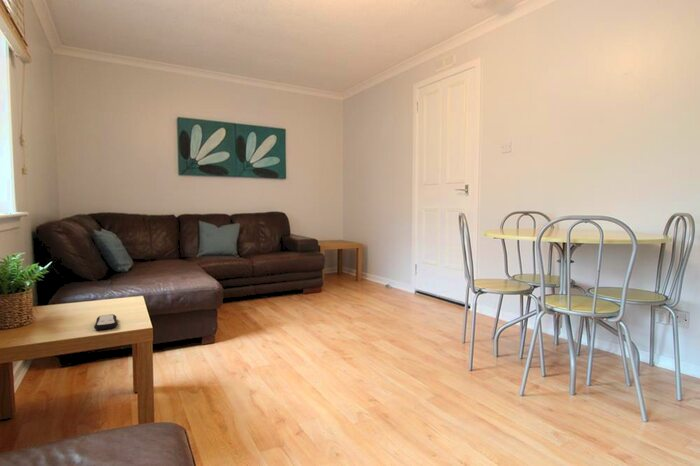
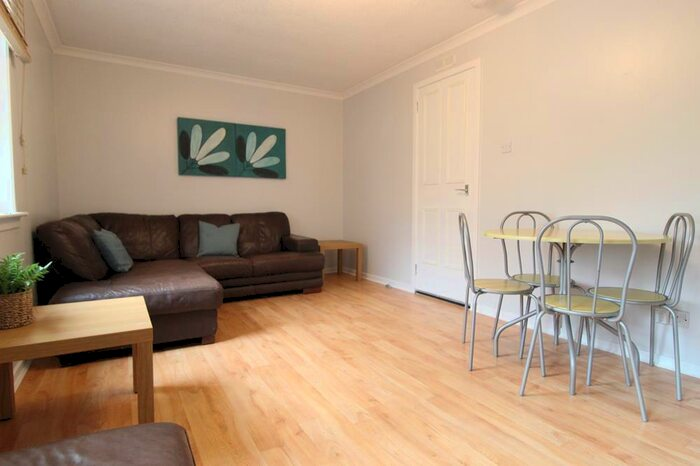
- remote control (106, 321)
